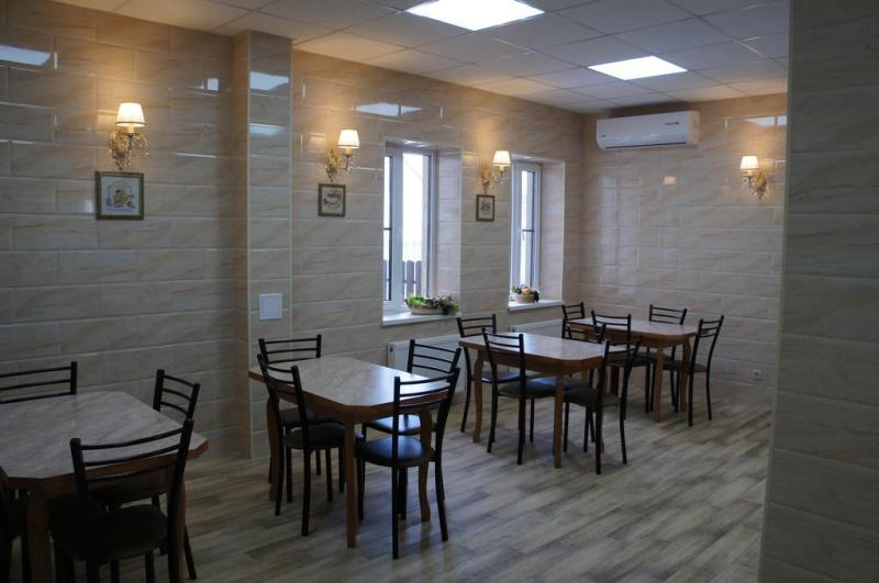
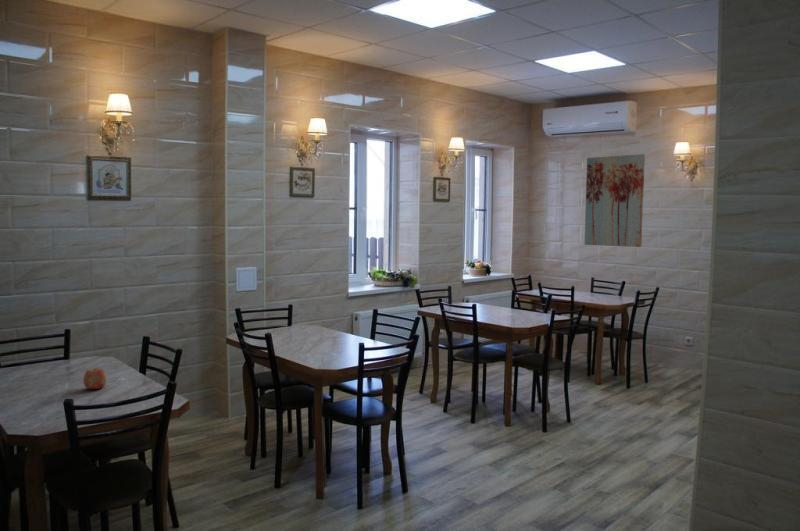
+ apple (95, 378)
+ wall art (613, 201)
